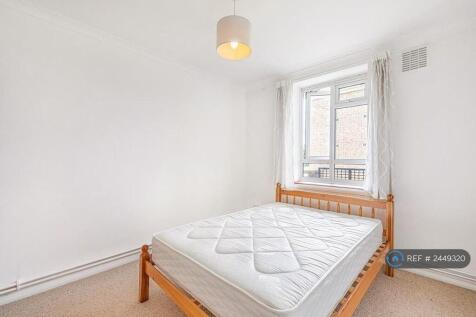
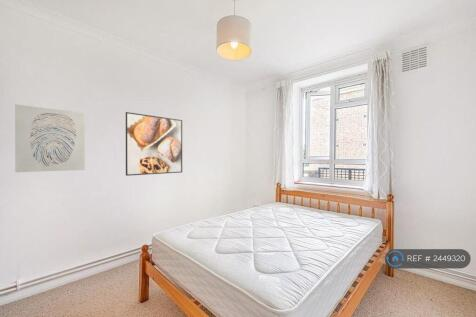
+ wall art (52, 140)
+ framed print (156, 145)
